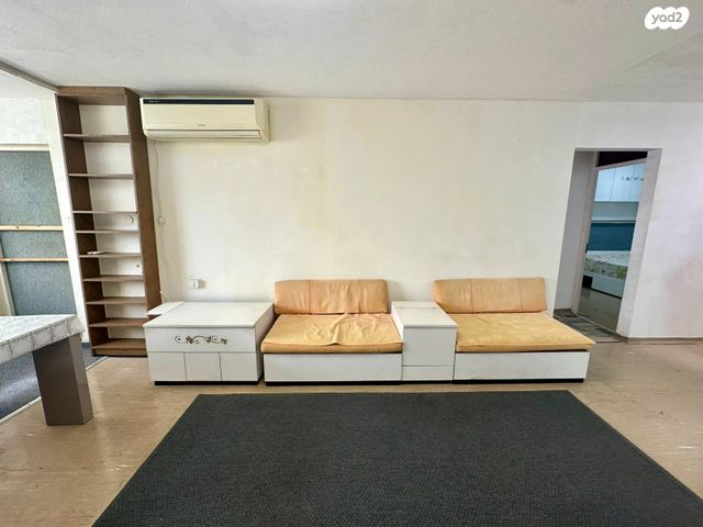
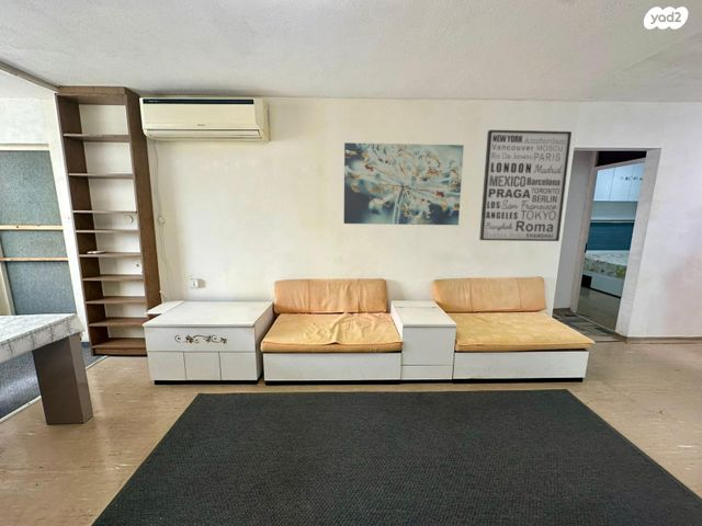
+ wall art (401, 185)
+ wall art (523, 187)
